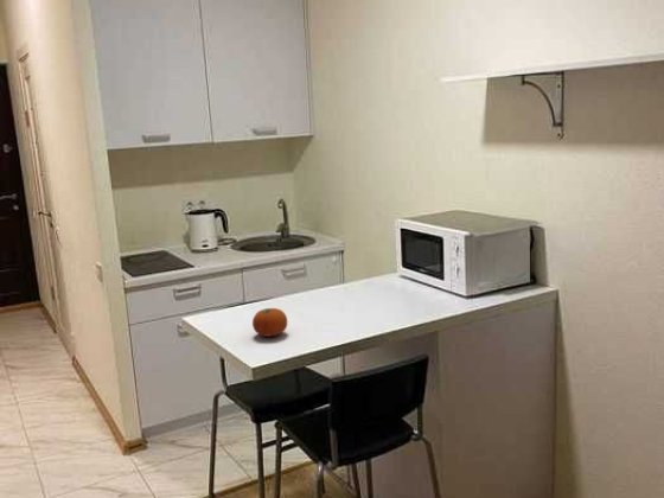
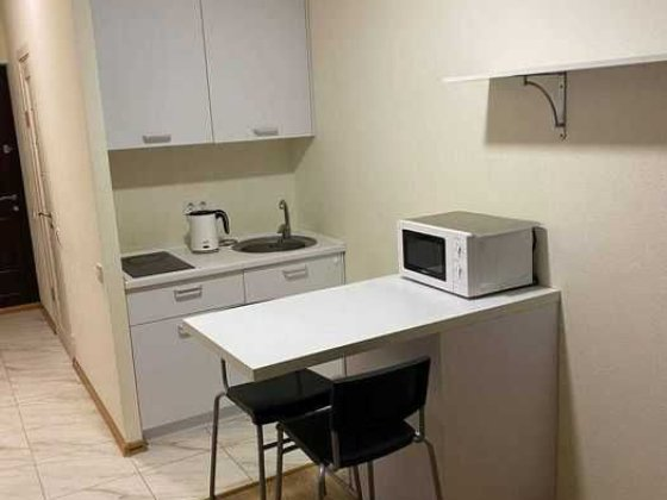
- fruit (269, 321)
